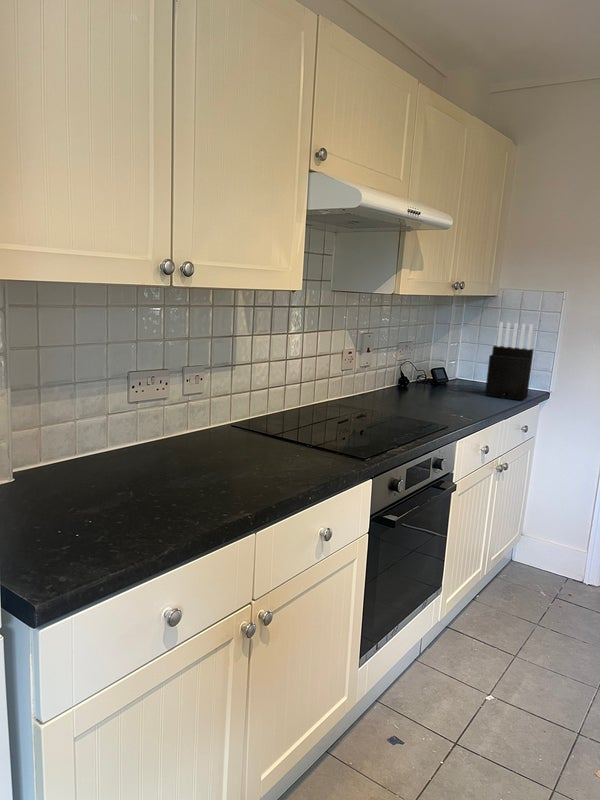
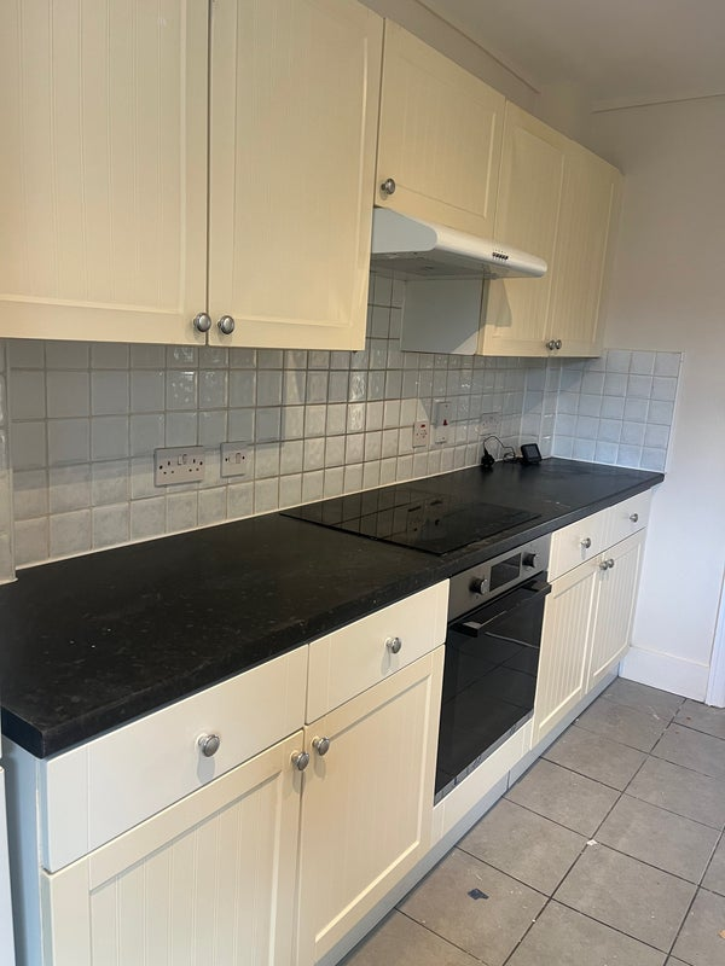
- knife block (510, 360)
